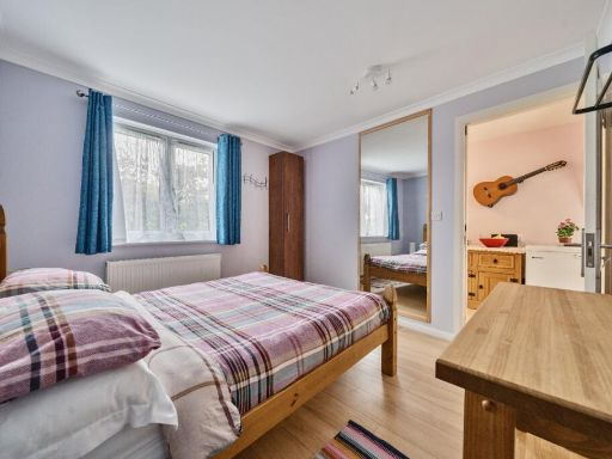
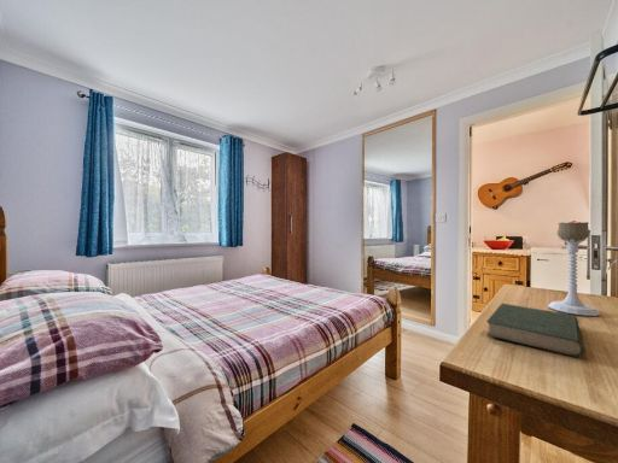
+ book (534, 324)
+ candle holder (572, 265)
